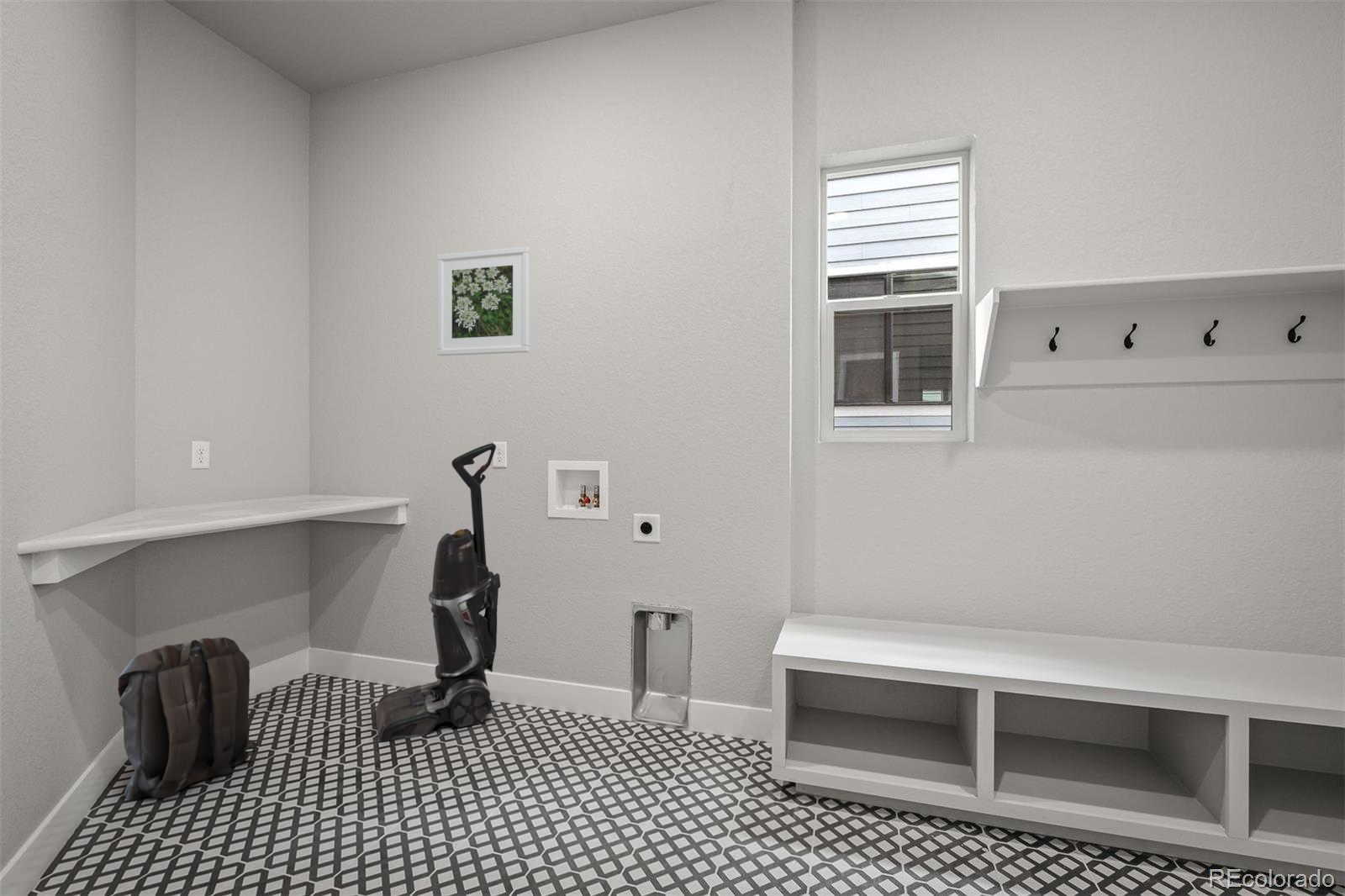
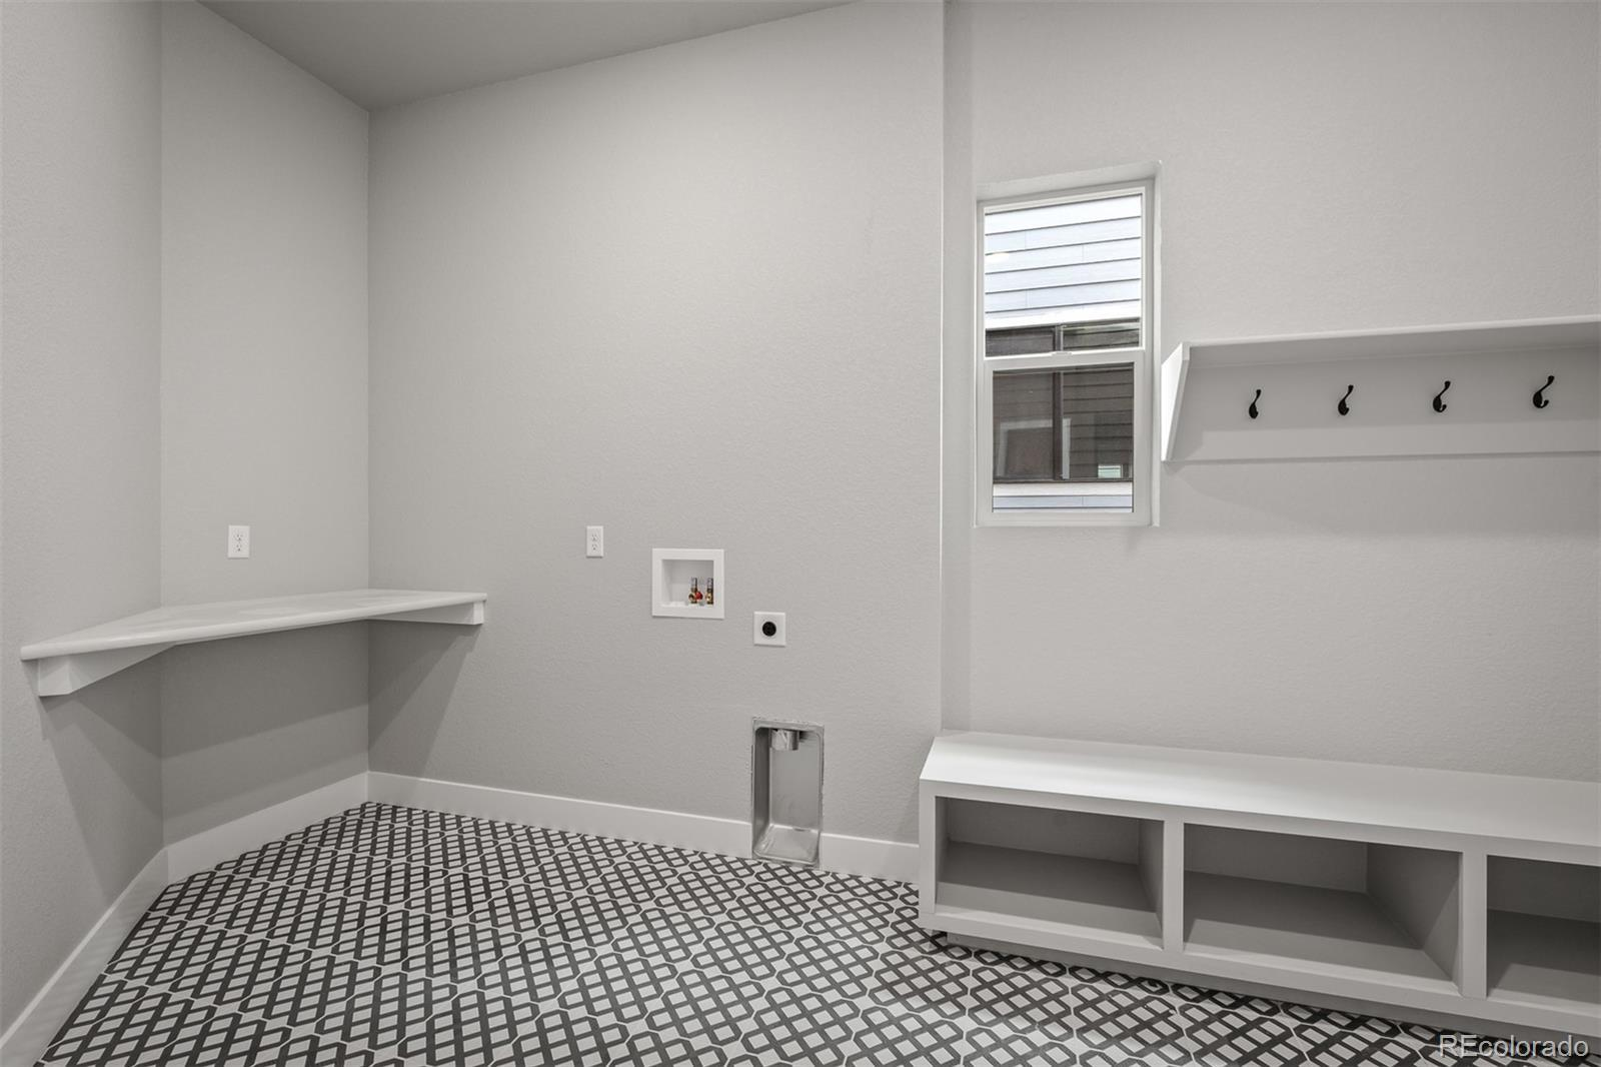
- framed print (483, 303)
- backpack (190, 707)
- vacuum cleaner (433, 579)
